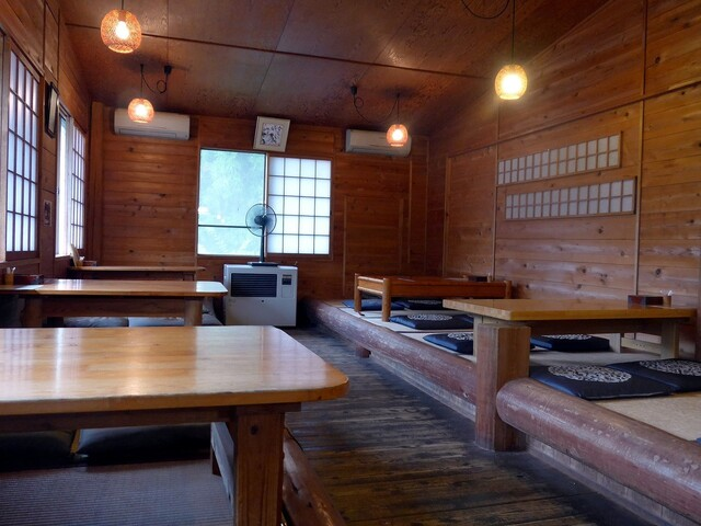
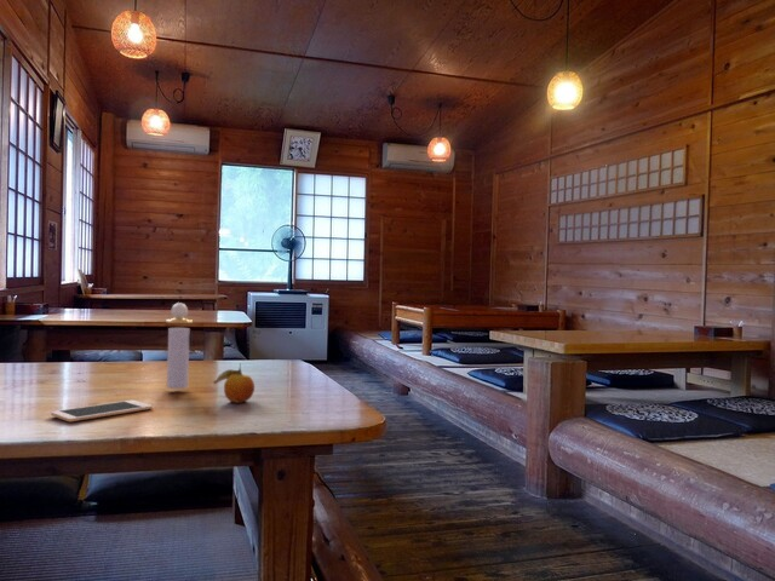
+ cell phone (103, 409)
+ perfume bottle (178, 346)
+ fruit (231, 380)
